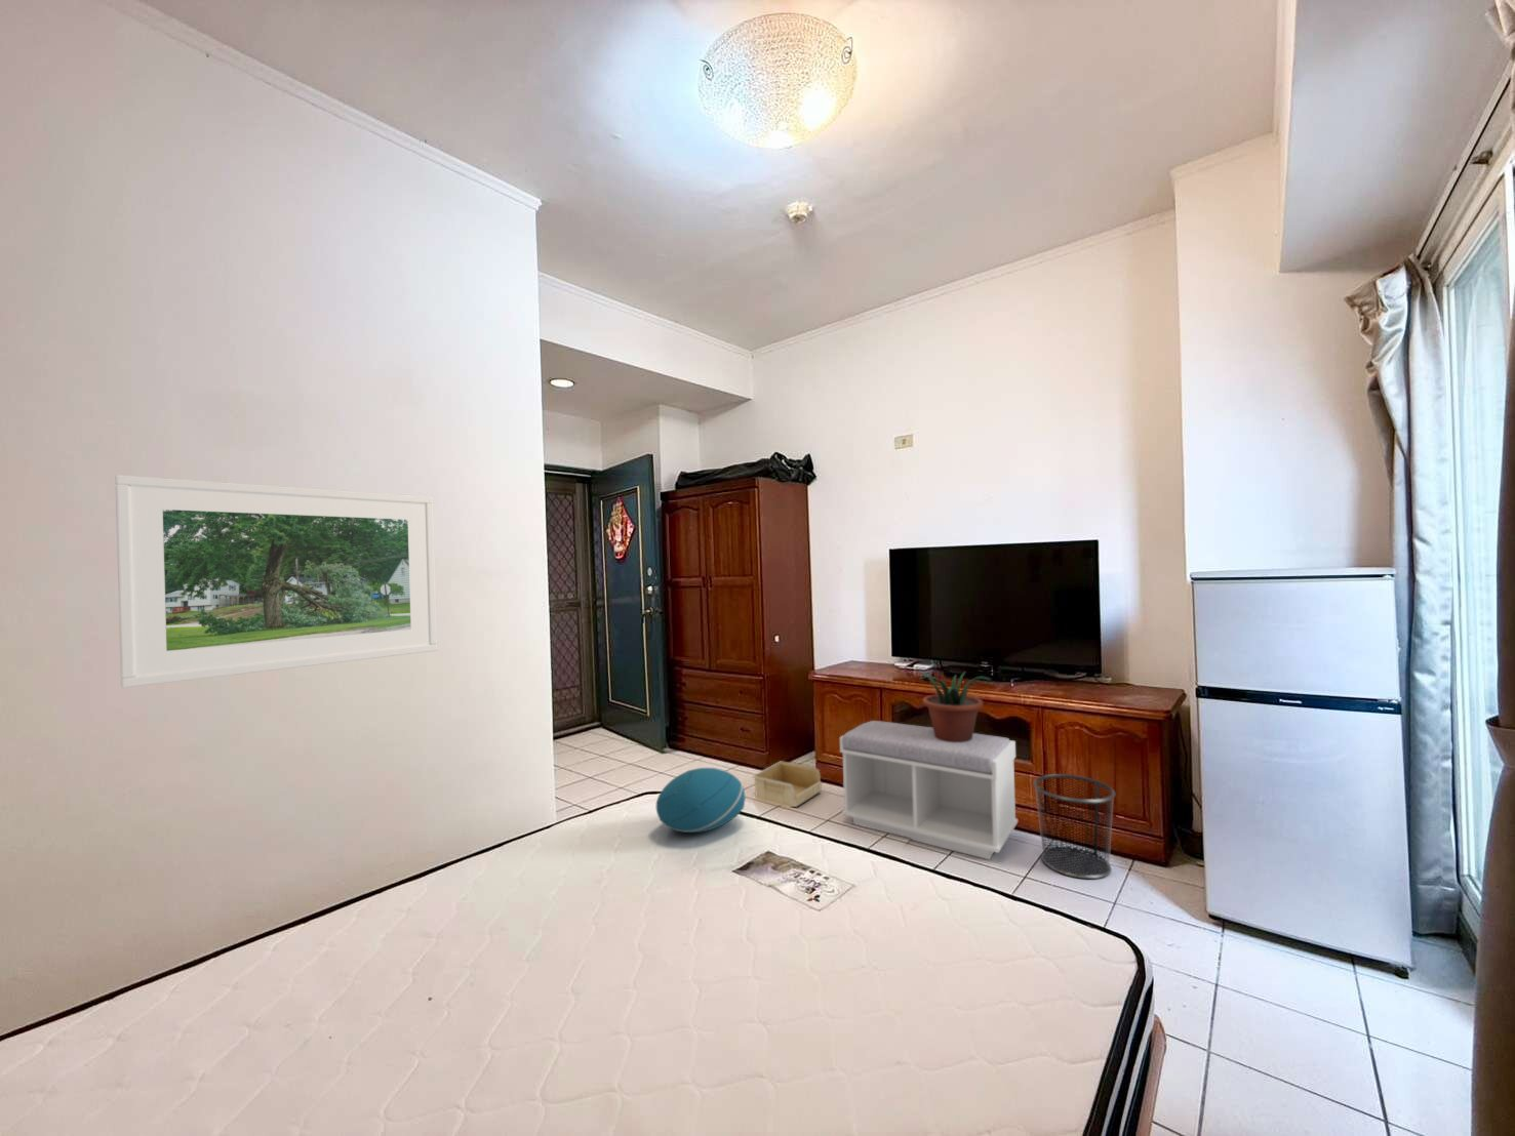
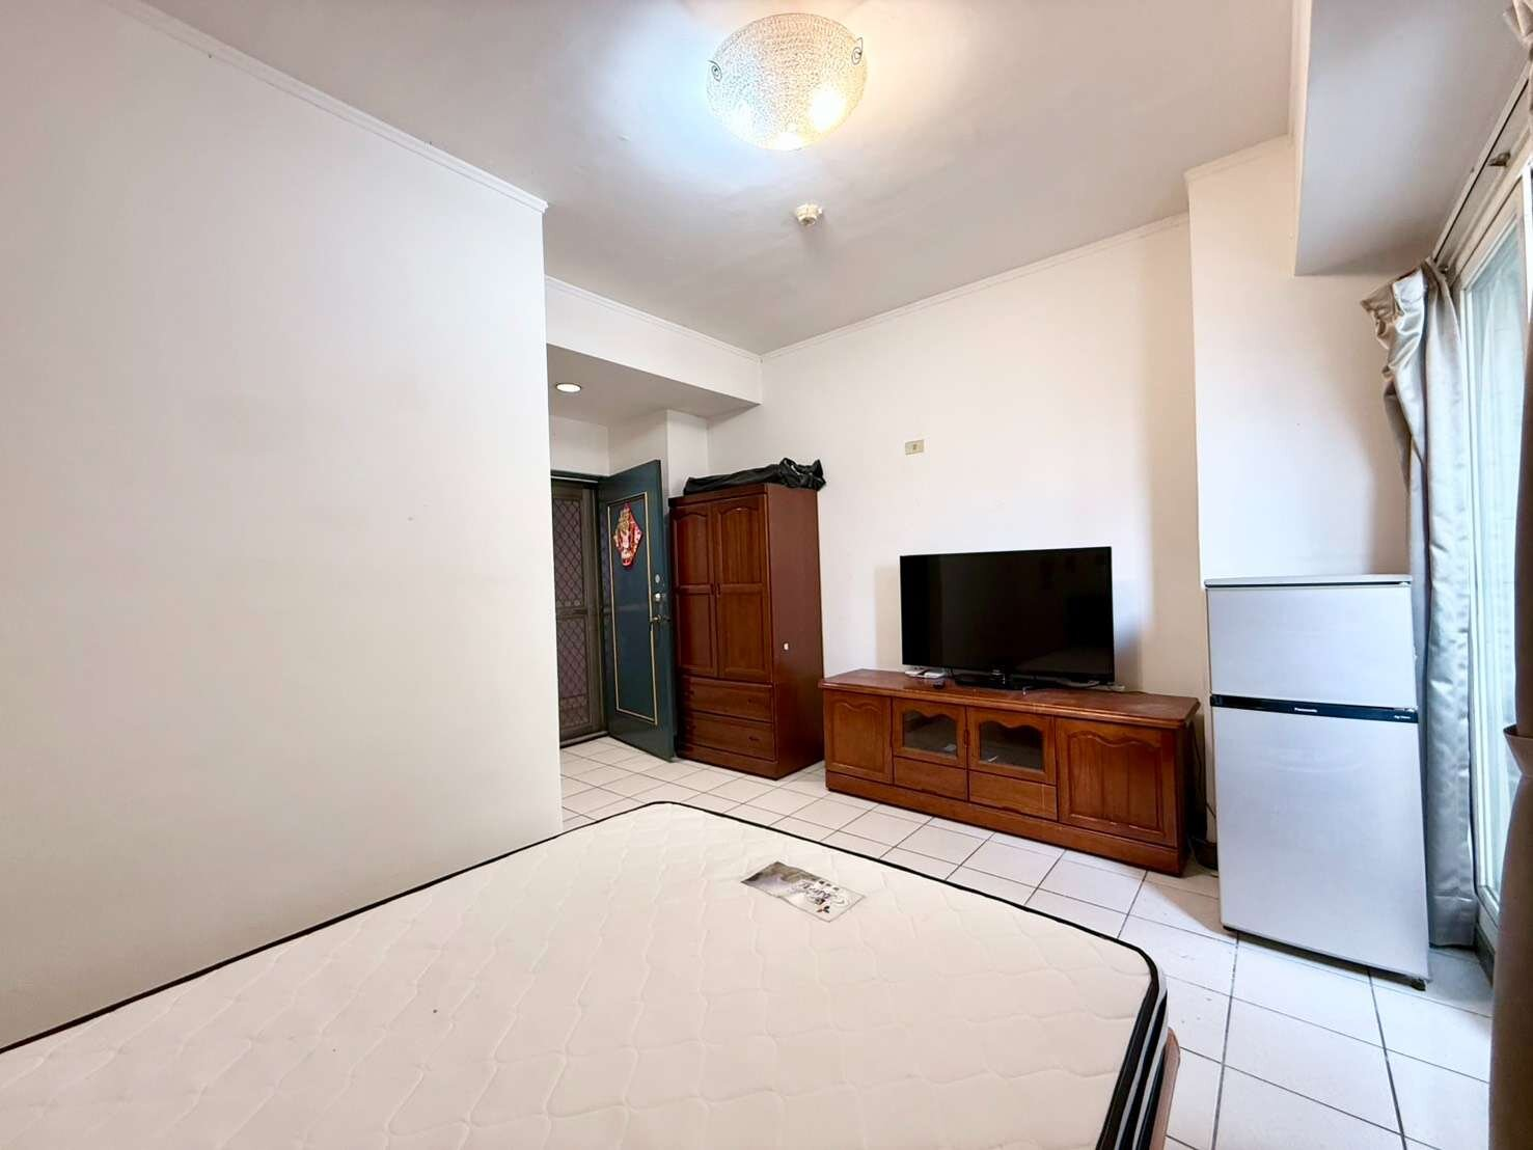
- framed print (302, 576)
- storage bin (788, 783)
- bench (925, 782)
- waste bin (1074, 823)
- potted plant (953, 705)
- cushion (701, 797)
